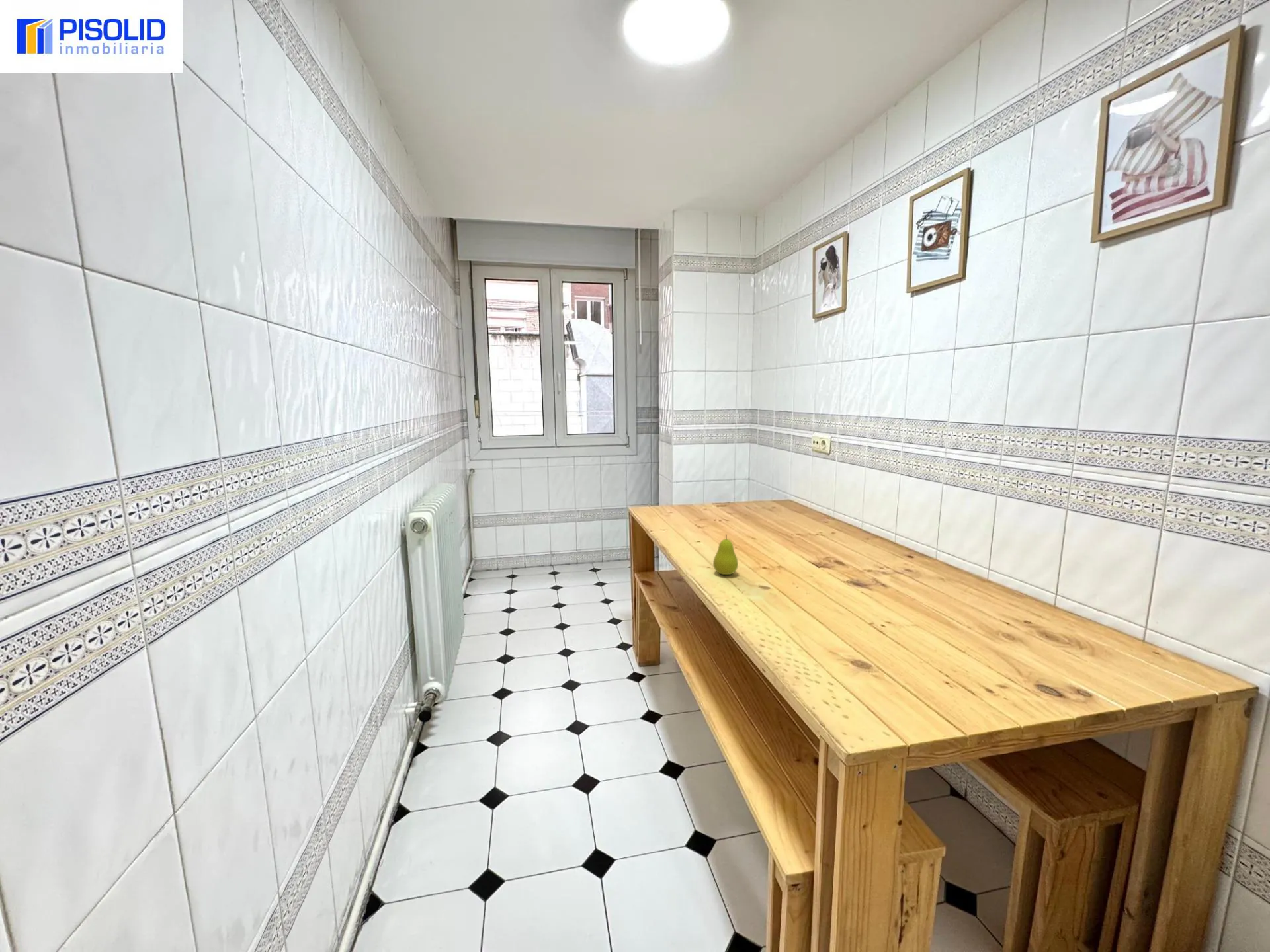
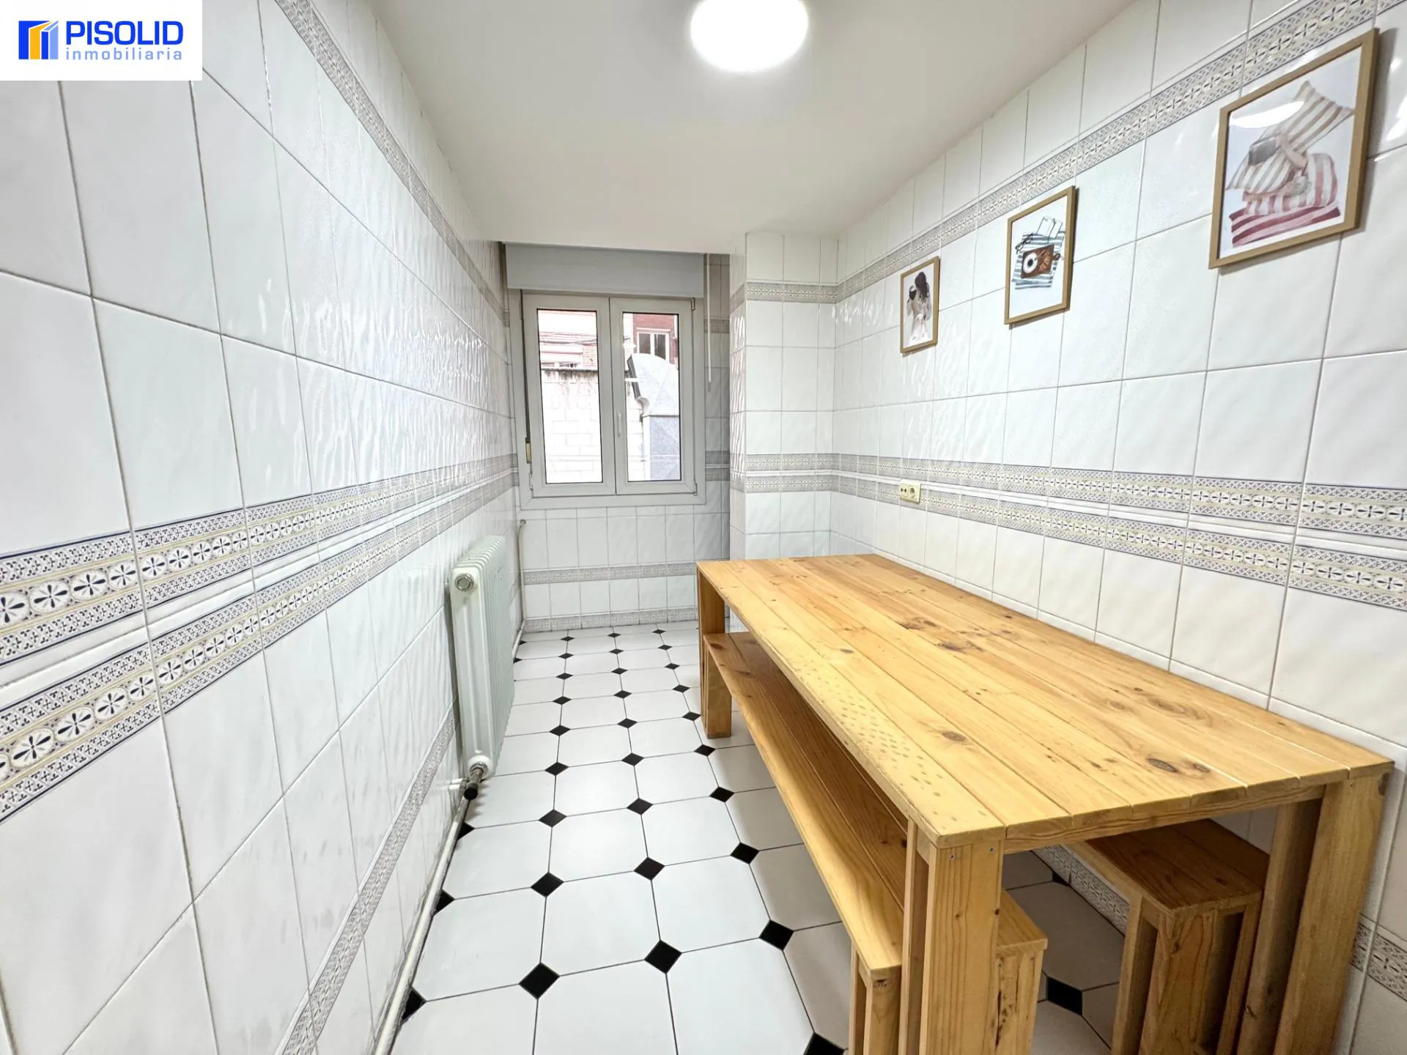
- fruit (726, 553)
